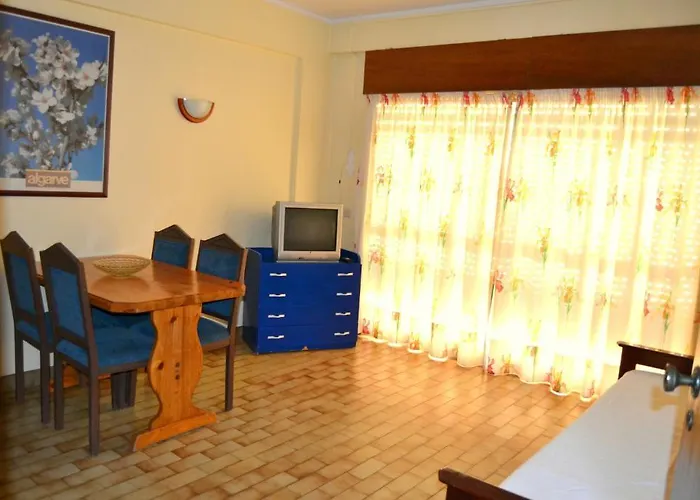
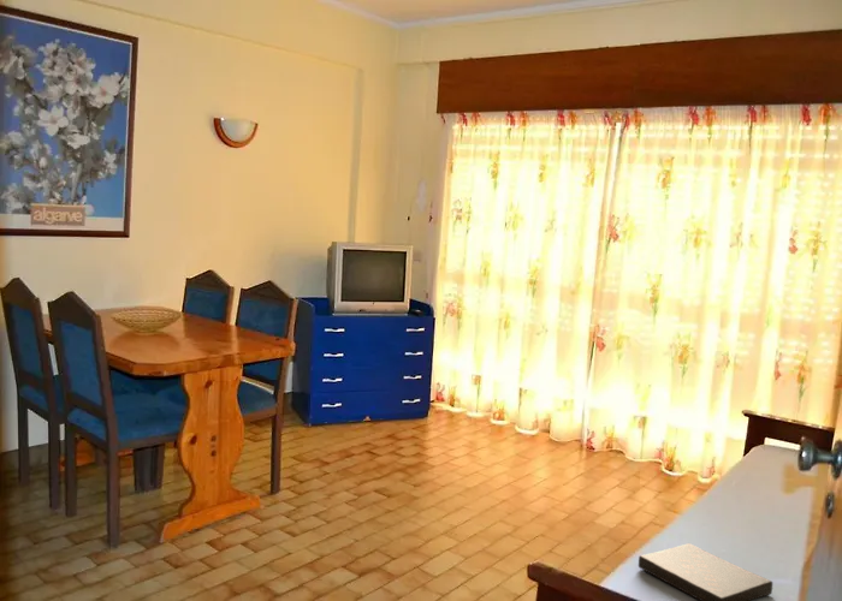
+ book (702, 575)
